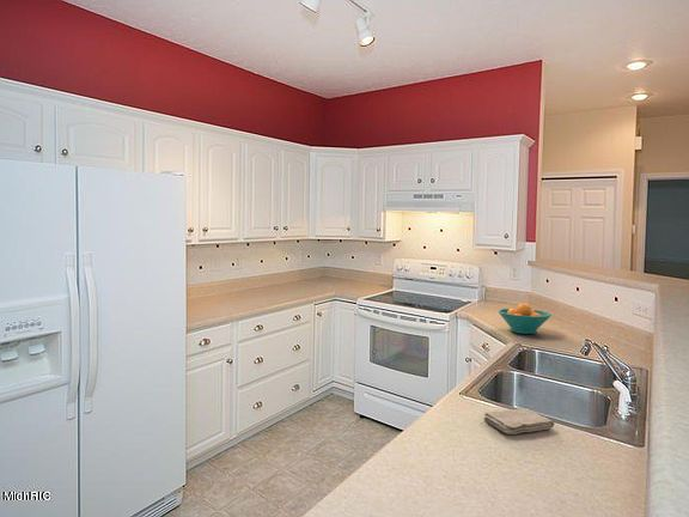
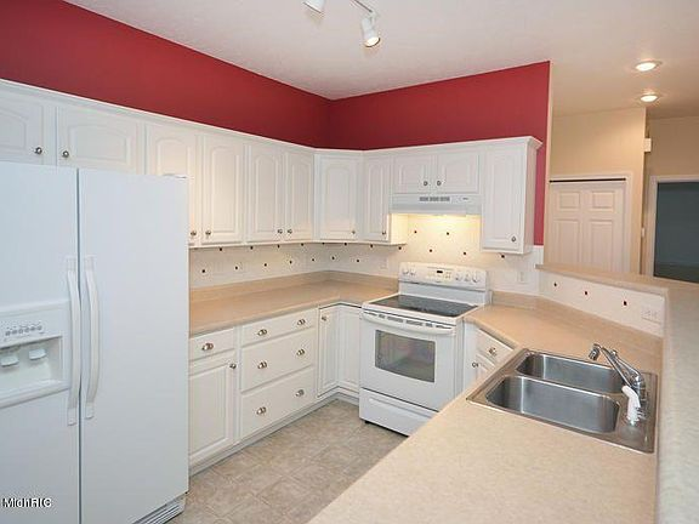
- washcloth (517, 419)
- fruit bowl (523, 317)
